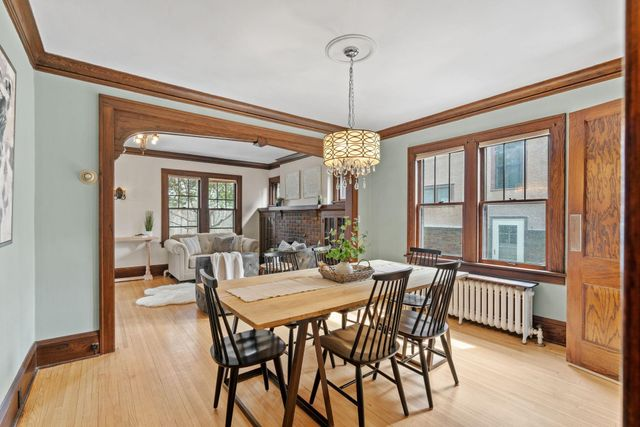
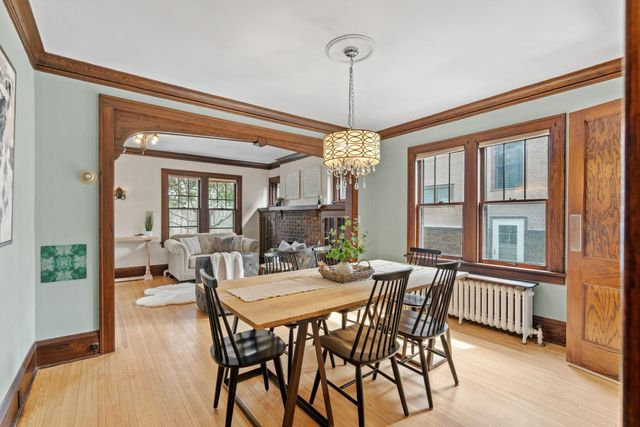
+ wall art (64, 262)
